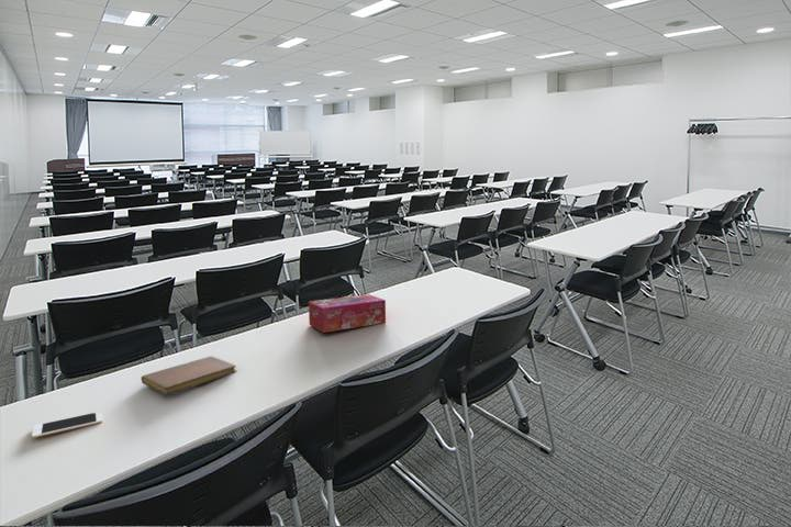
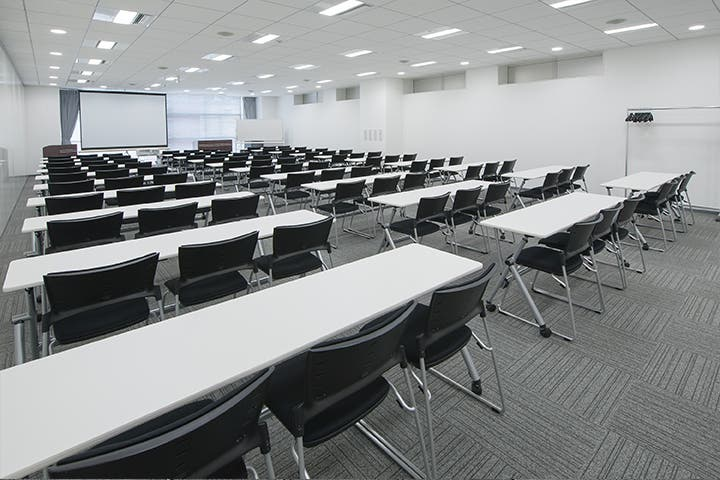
- tissue box (347, 312)
- notebook (190, 373)
- cell phone (68, 424)
